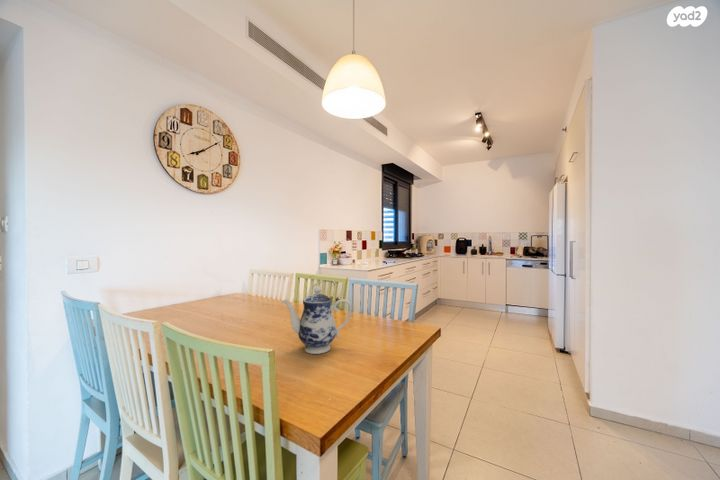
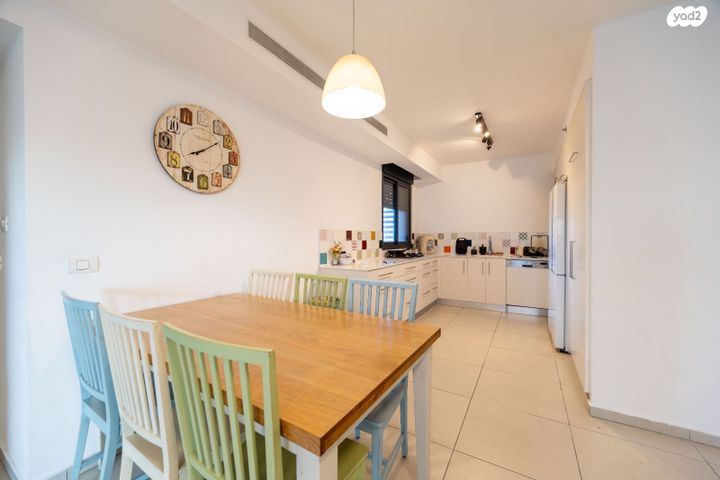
- teapot (317, 317)
